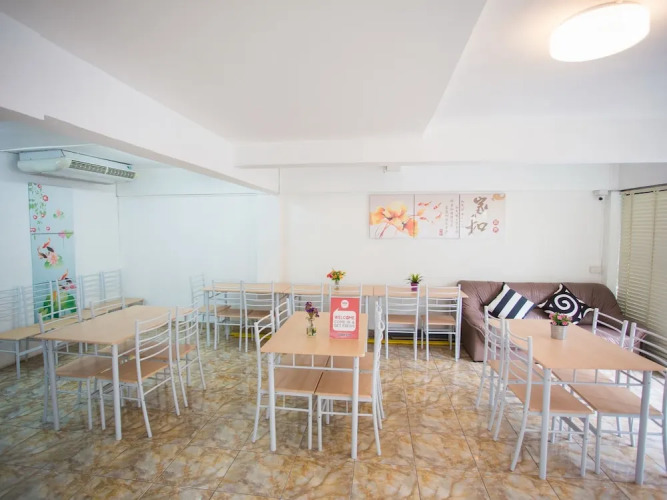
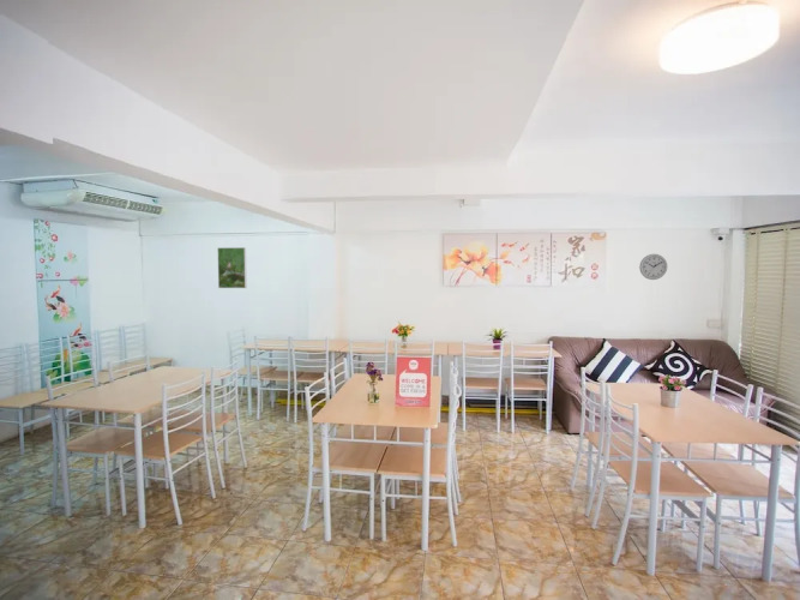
+ wall clock (654, 266)
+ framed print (231, 268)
